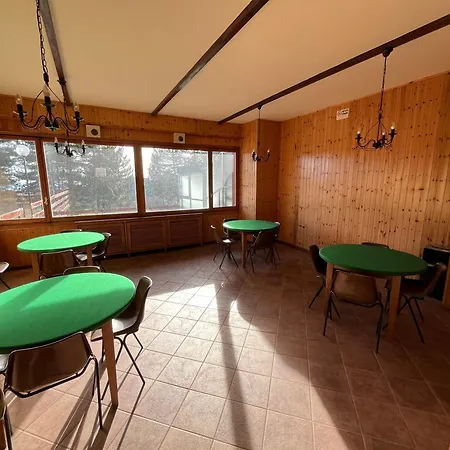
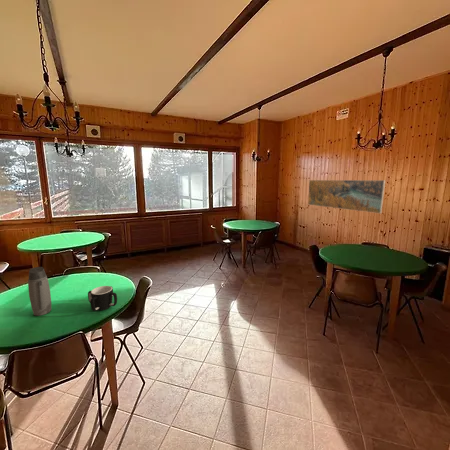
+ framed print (340, 194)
+ mug (102, 298)
+ water bottle (39, 290)
